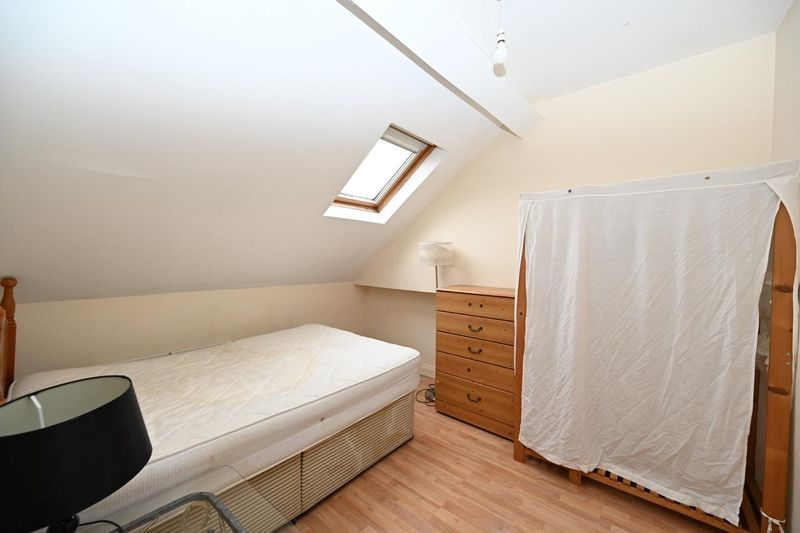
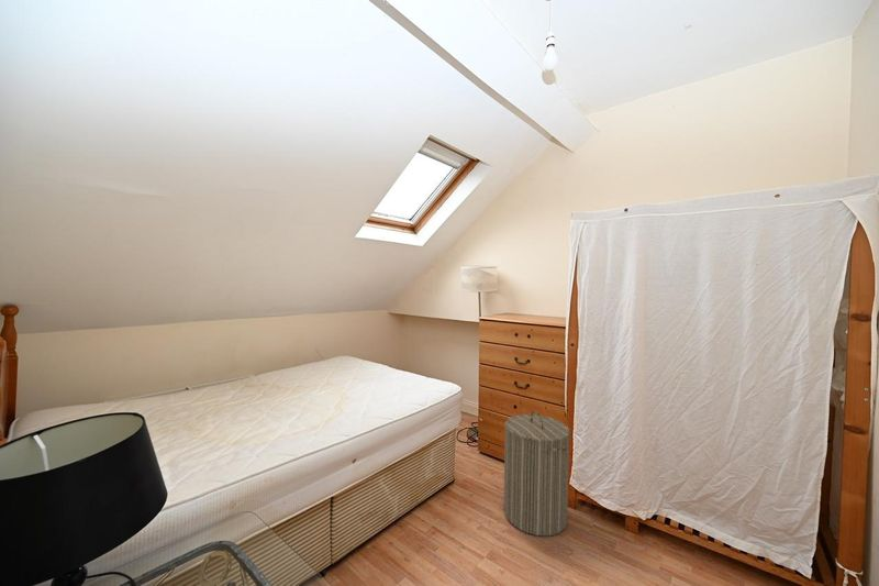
+ laundry hamper (535, 463)
